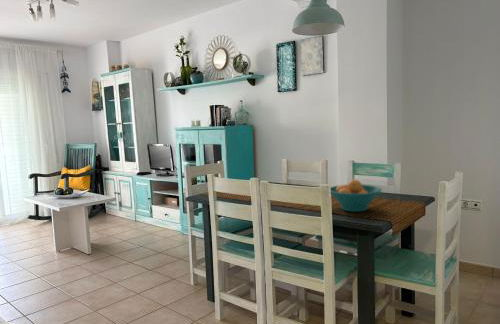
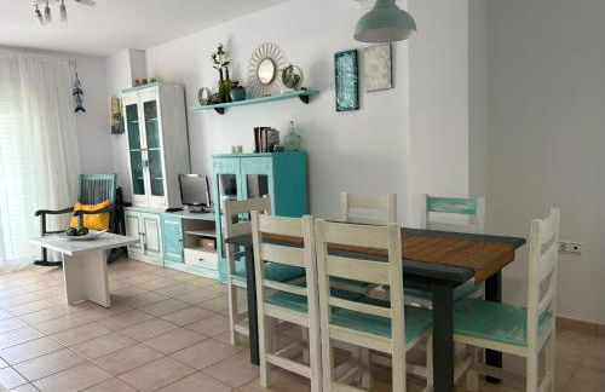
- fruit bowl (354, 194)
